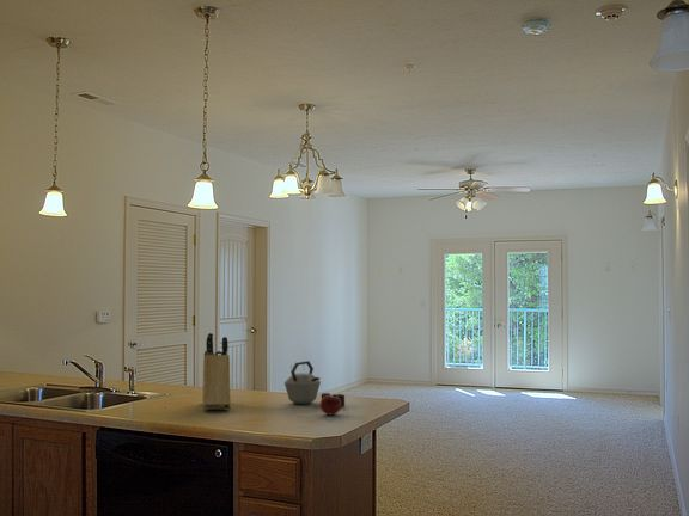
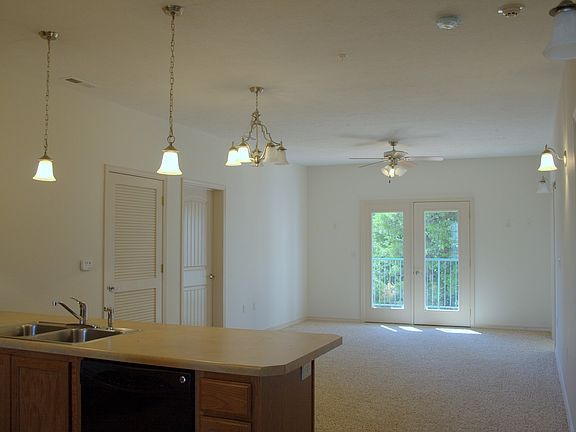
- kettle (316, 382)
- knife block (215, 369)
- fruit (330, 404)
